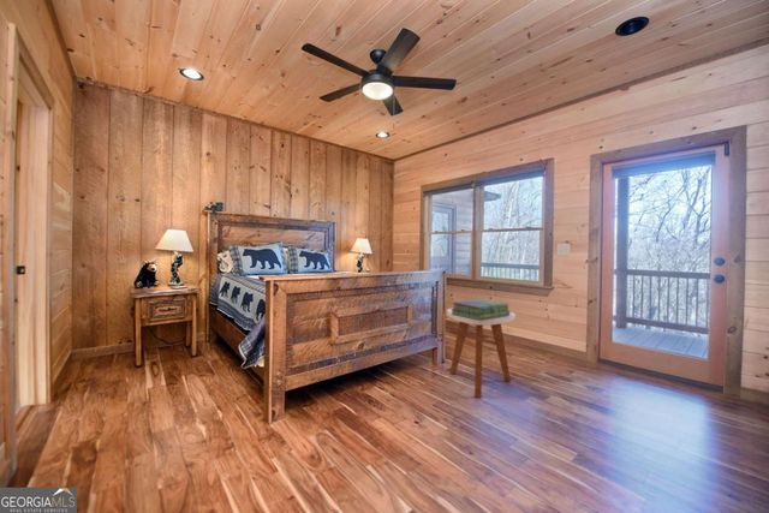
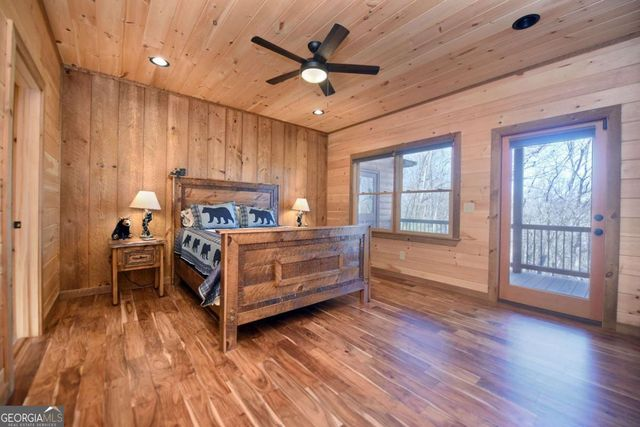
- side table (478, 346)
- stack of books (479, 308)
